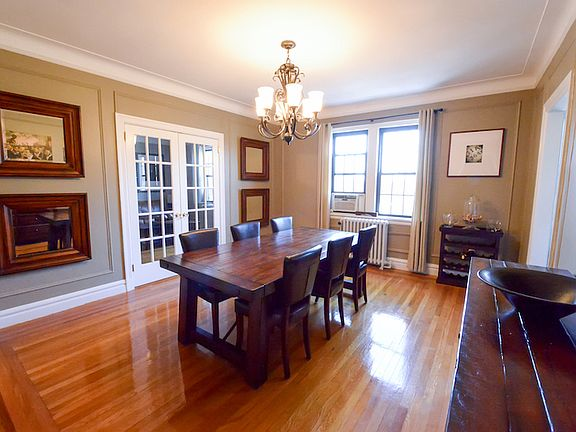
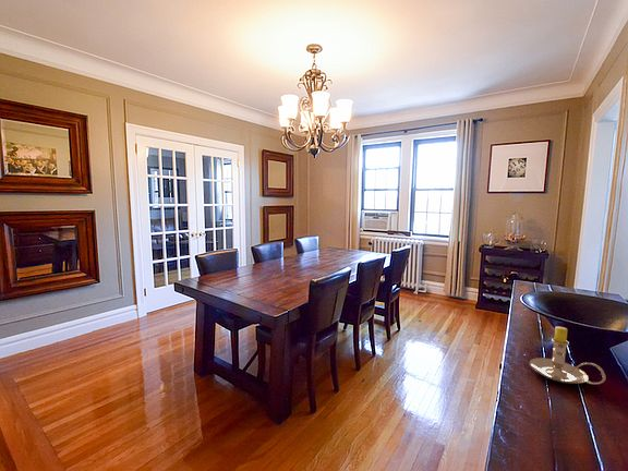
+ candlestick (565, 351)
